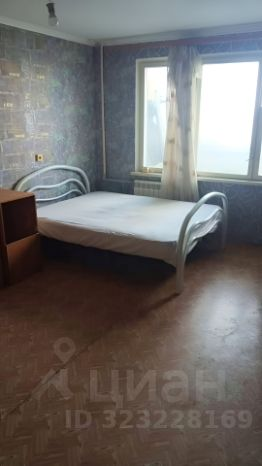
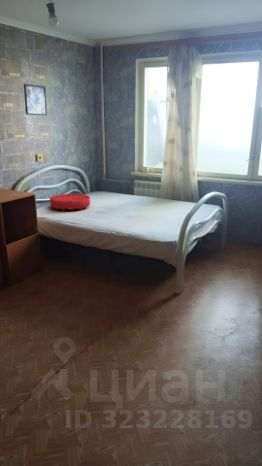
+ cushion (70, 202)
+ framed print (35, 100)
